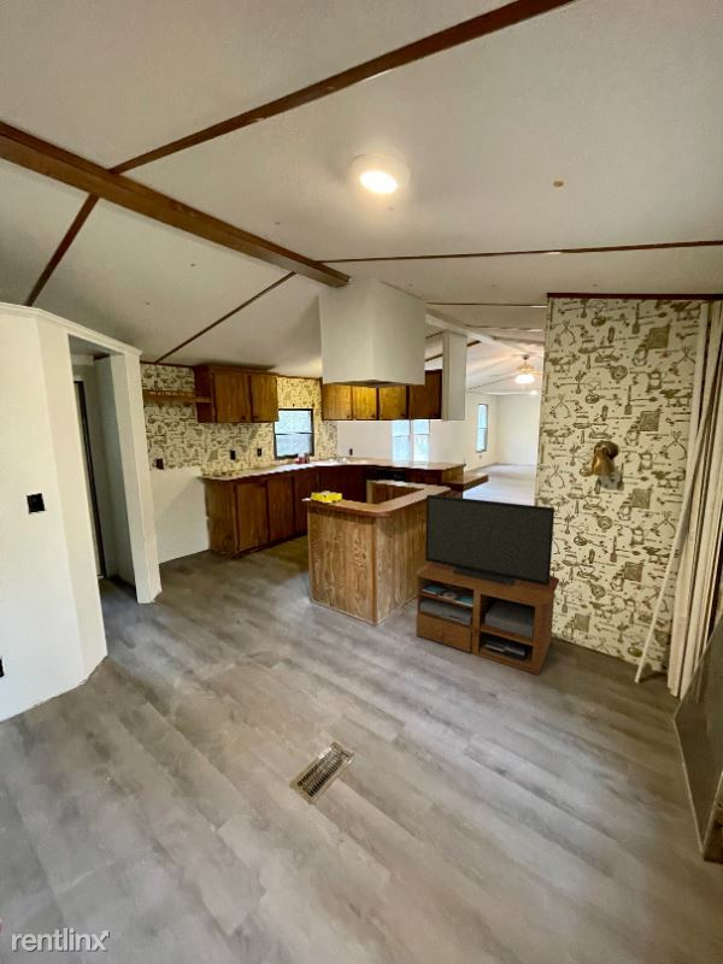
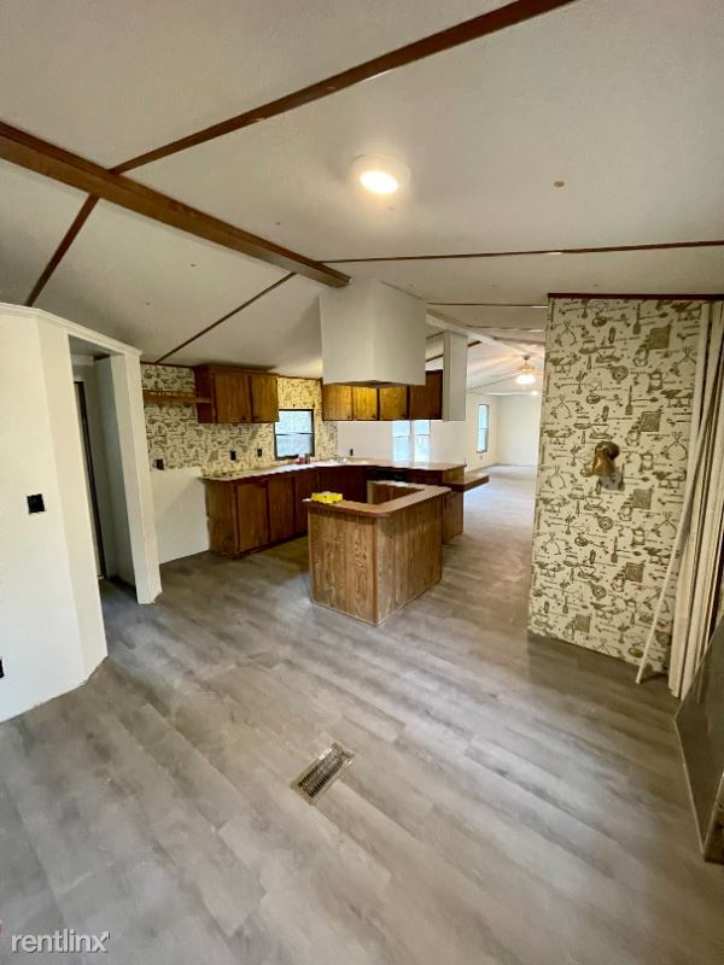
- tv stand (483, 571)
